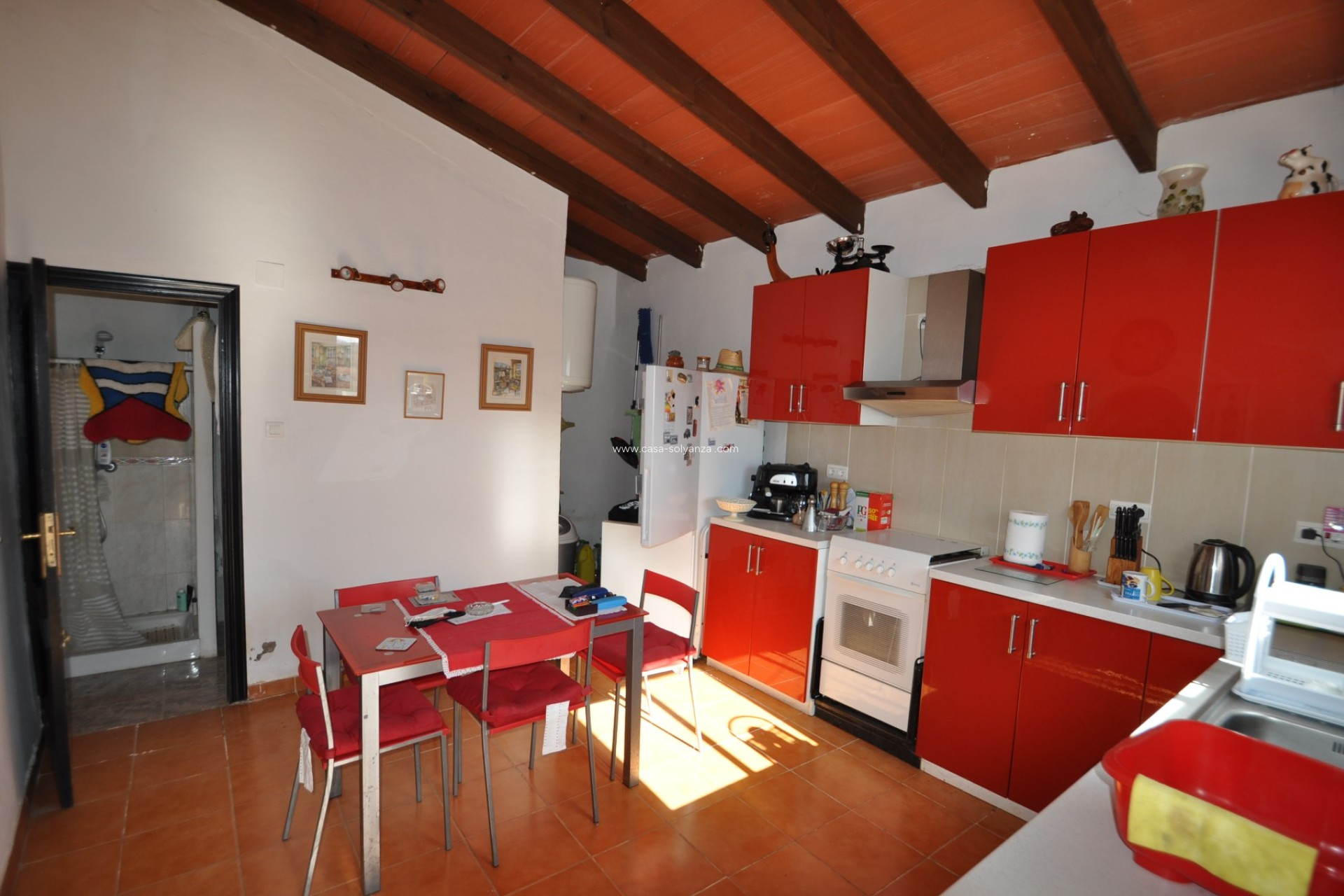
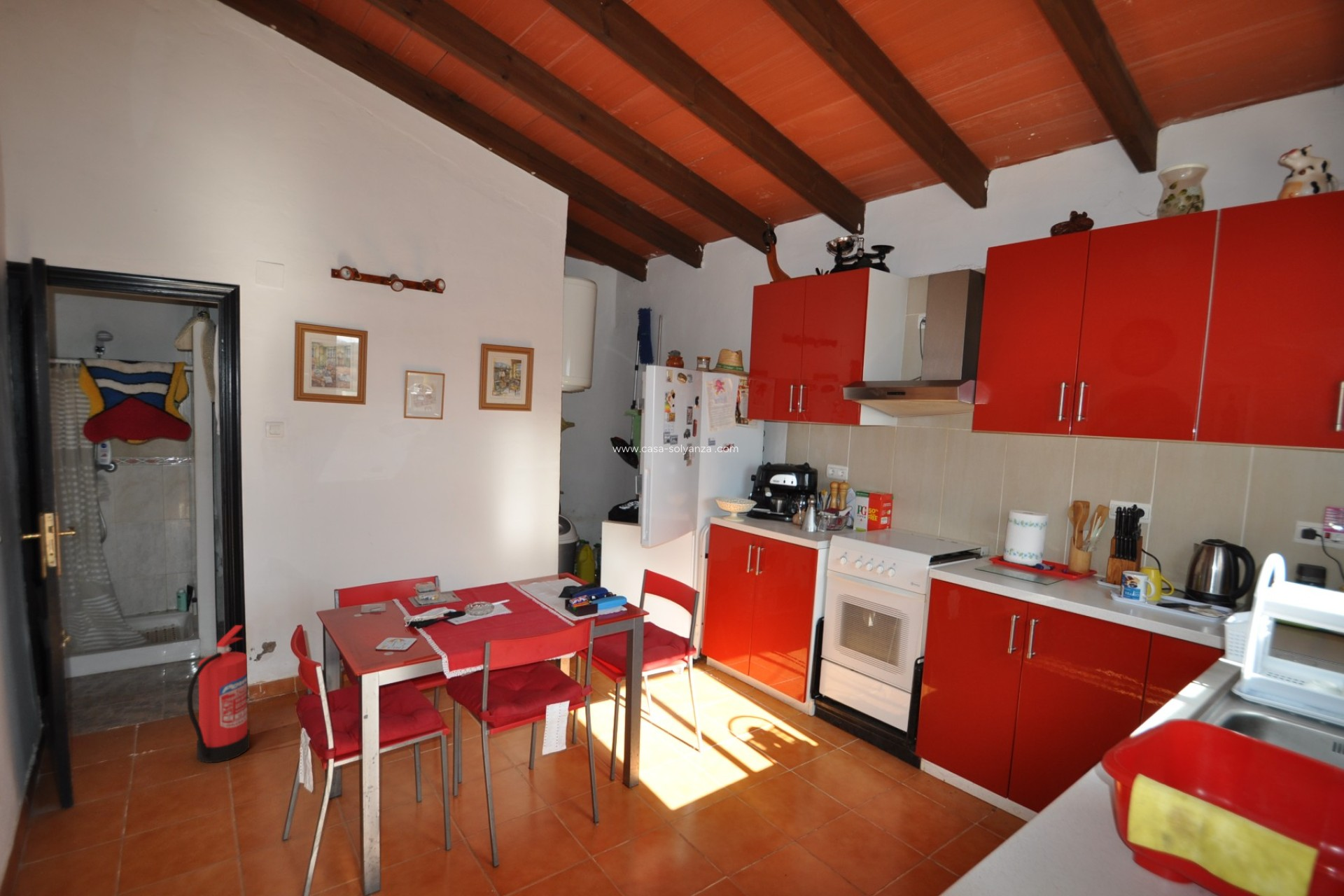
+ fire extinguisher (215, 697)
